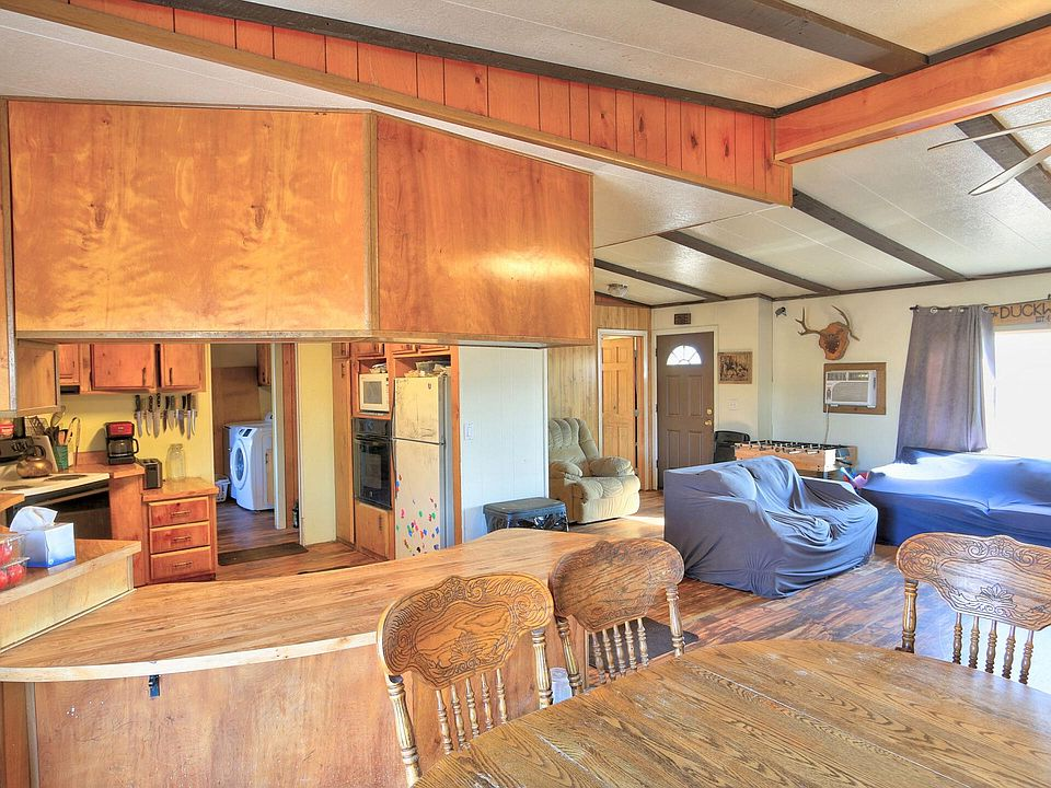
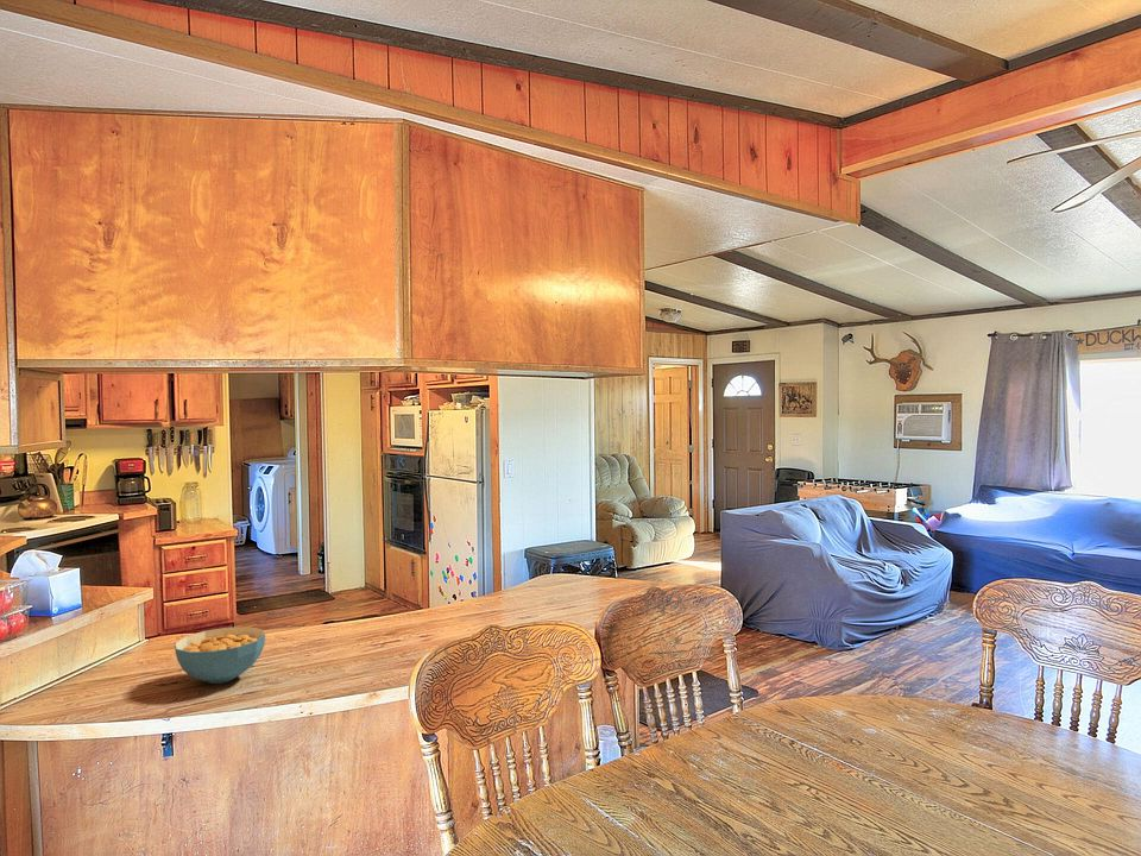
+ cereal bowl (221, 659)
